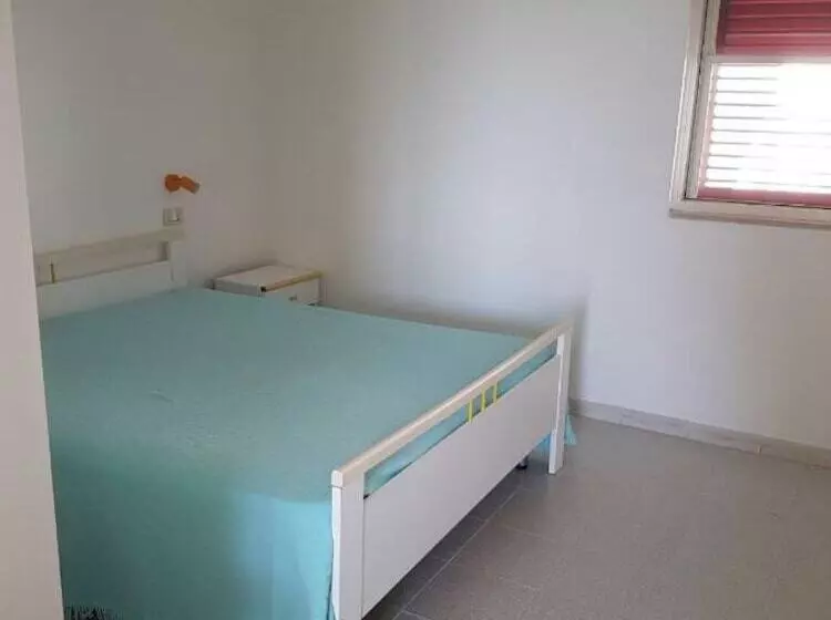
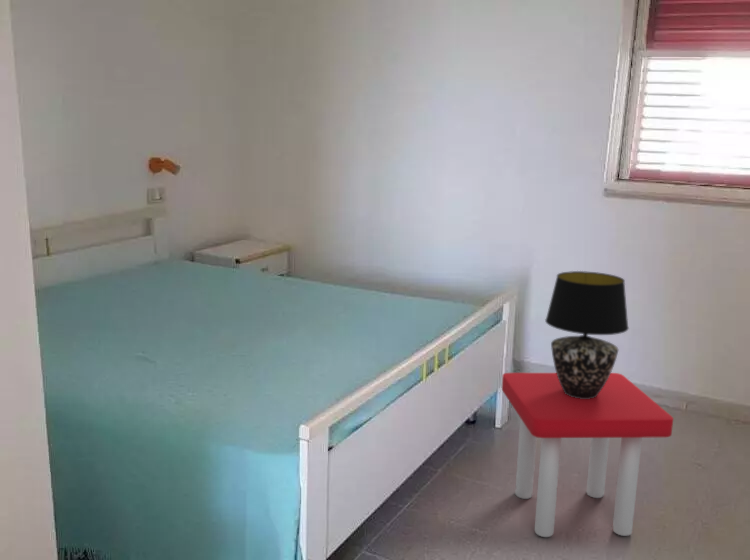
+ stool (589, 457)
+ table lamp (585, 335)
